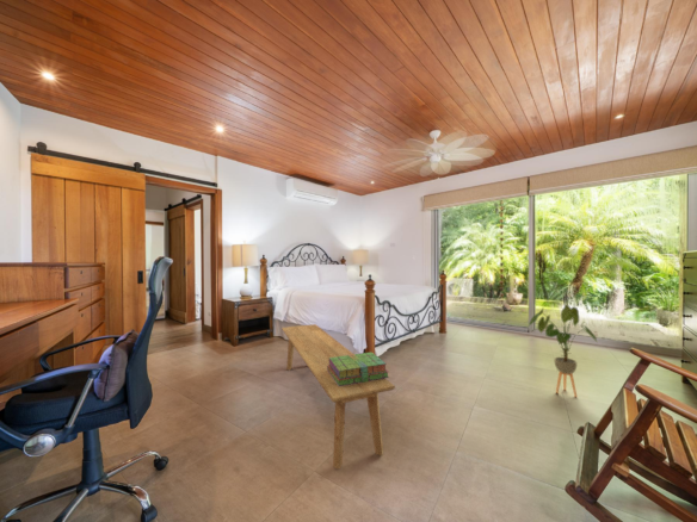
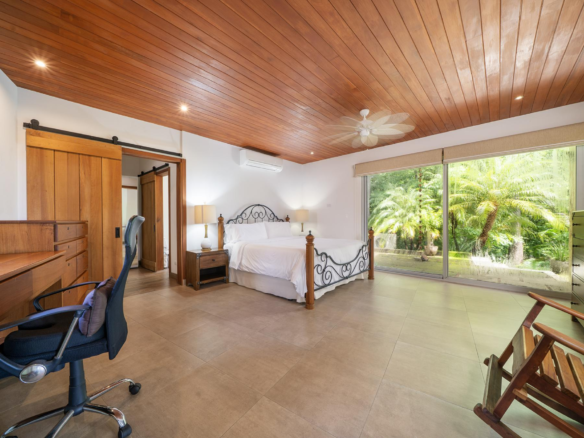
- house plant (561, 346)
- bench (321, 373)
- stack of books (356, 366)
